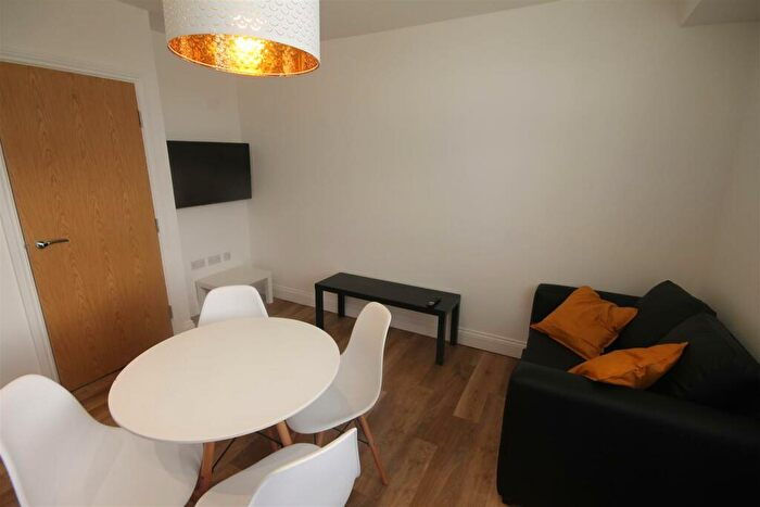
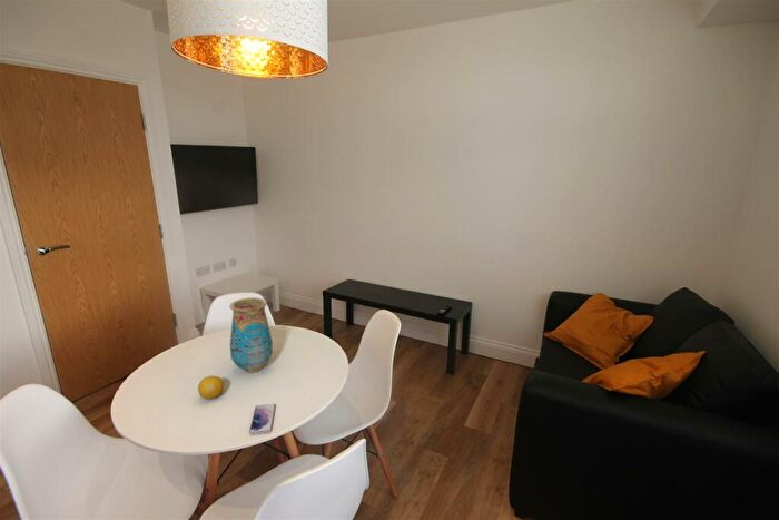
+ fruit (210, 386)
+ smartphone (263, 418)
+ vase (250, 336)
